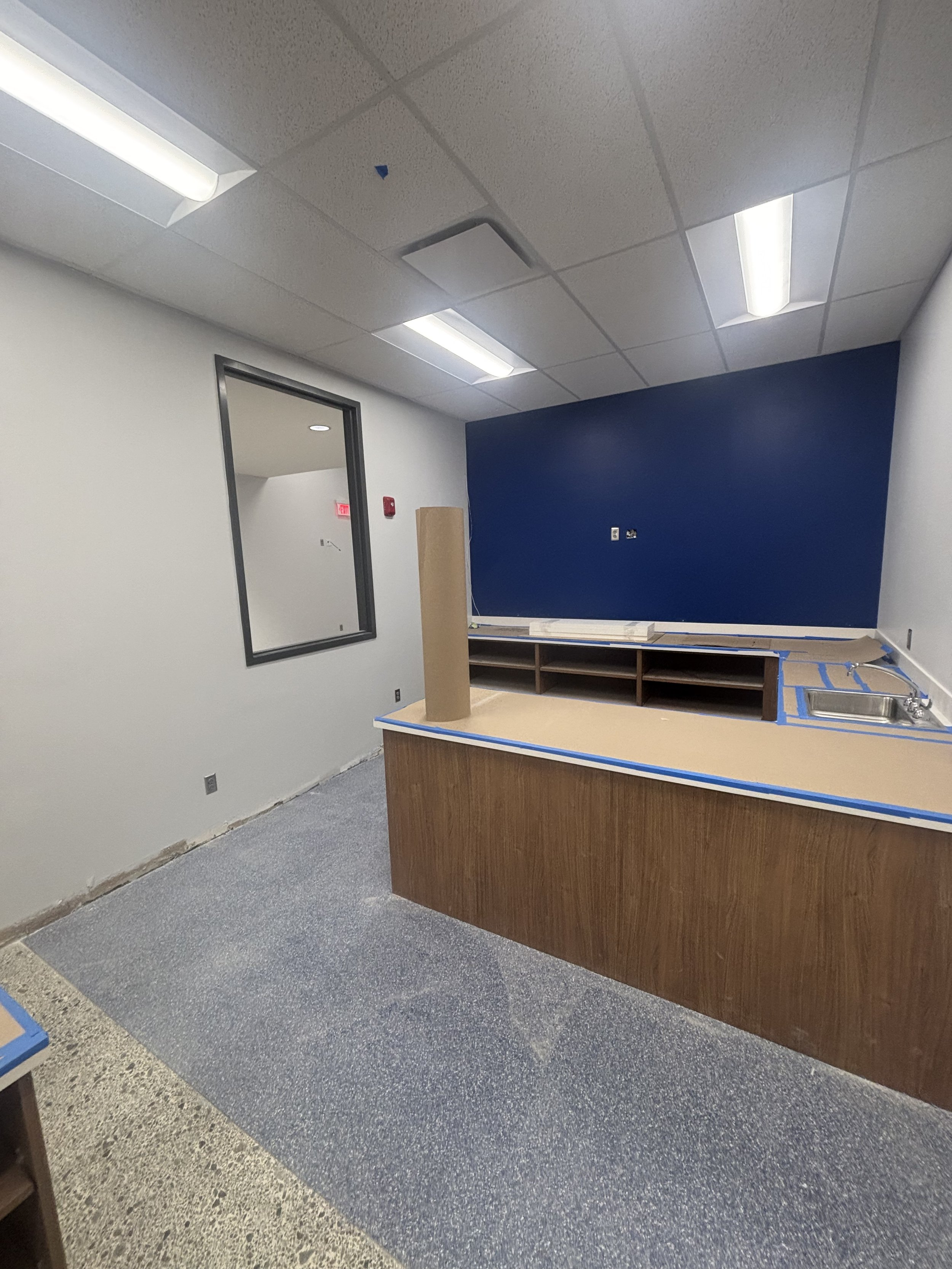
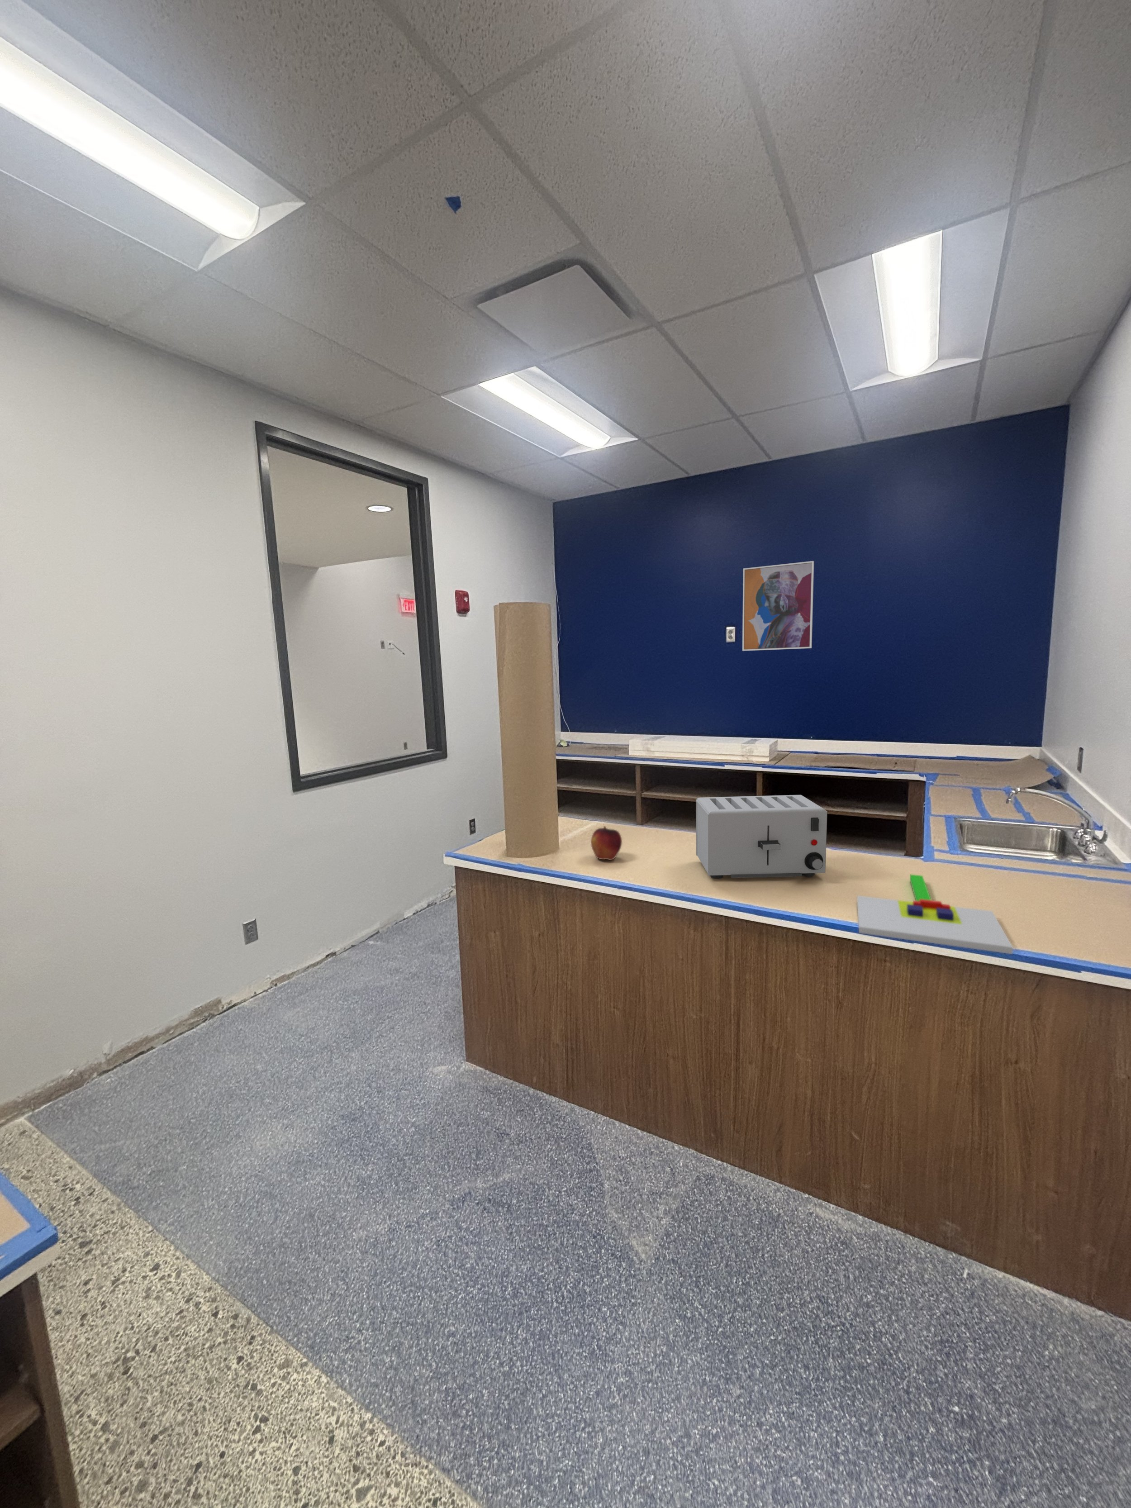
+ wall art (777, 607)
+ toaster (759, 837)
+ chopping board (922, 902)
+ fruit (607, 843)
